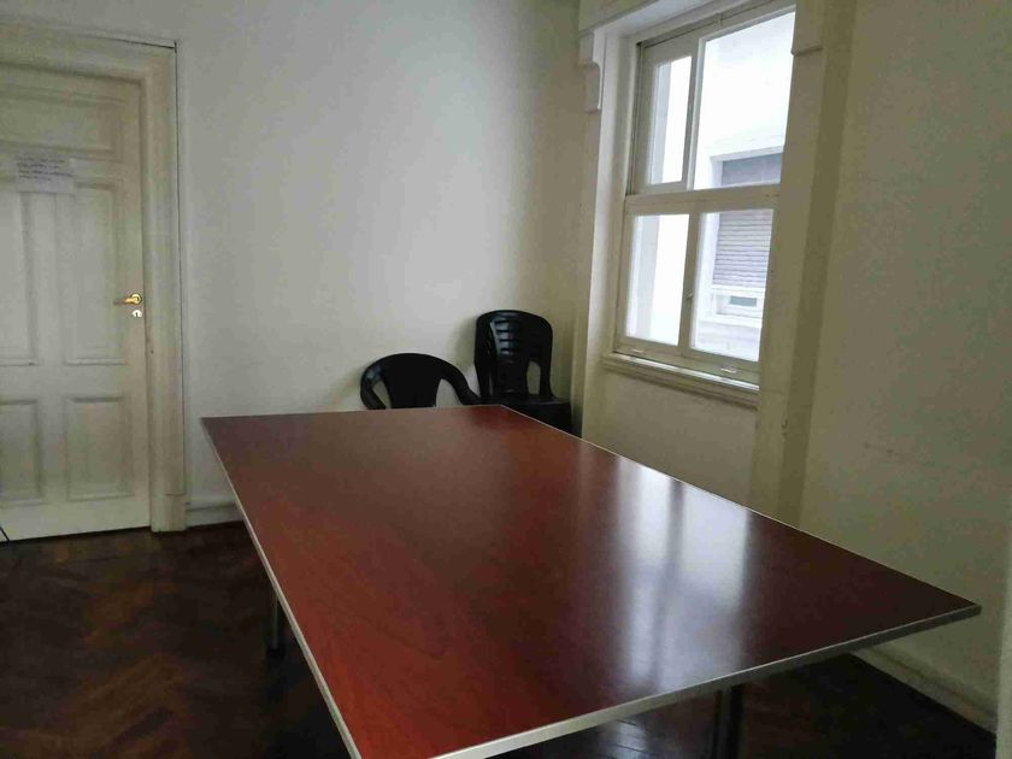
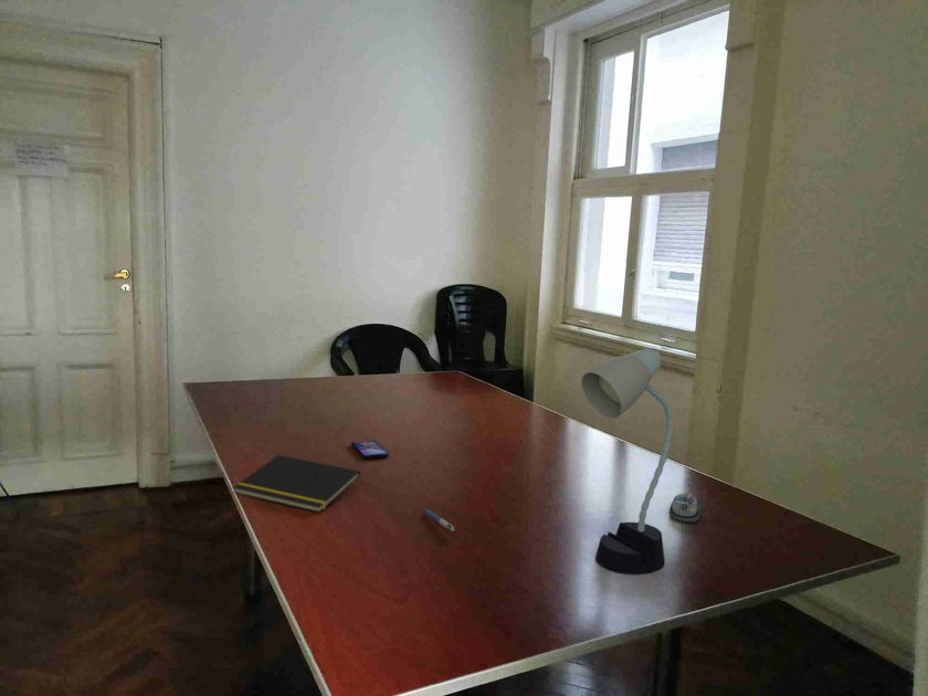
+ pen (439, 519)
+ notepad (297, 481)
+ computer mouse (685, 506)
+ desk lamp (655, 471)
+ smartphone (369, 449)
